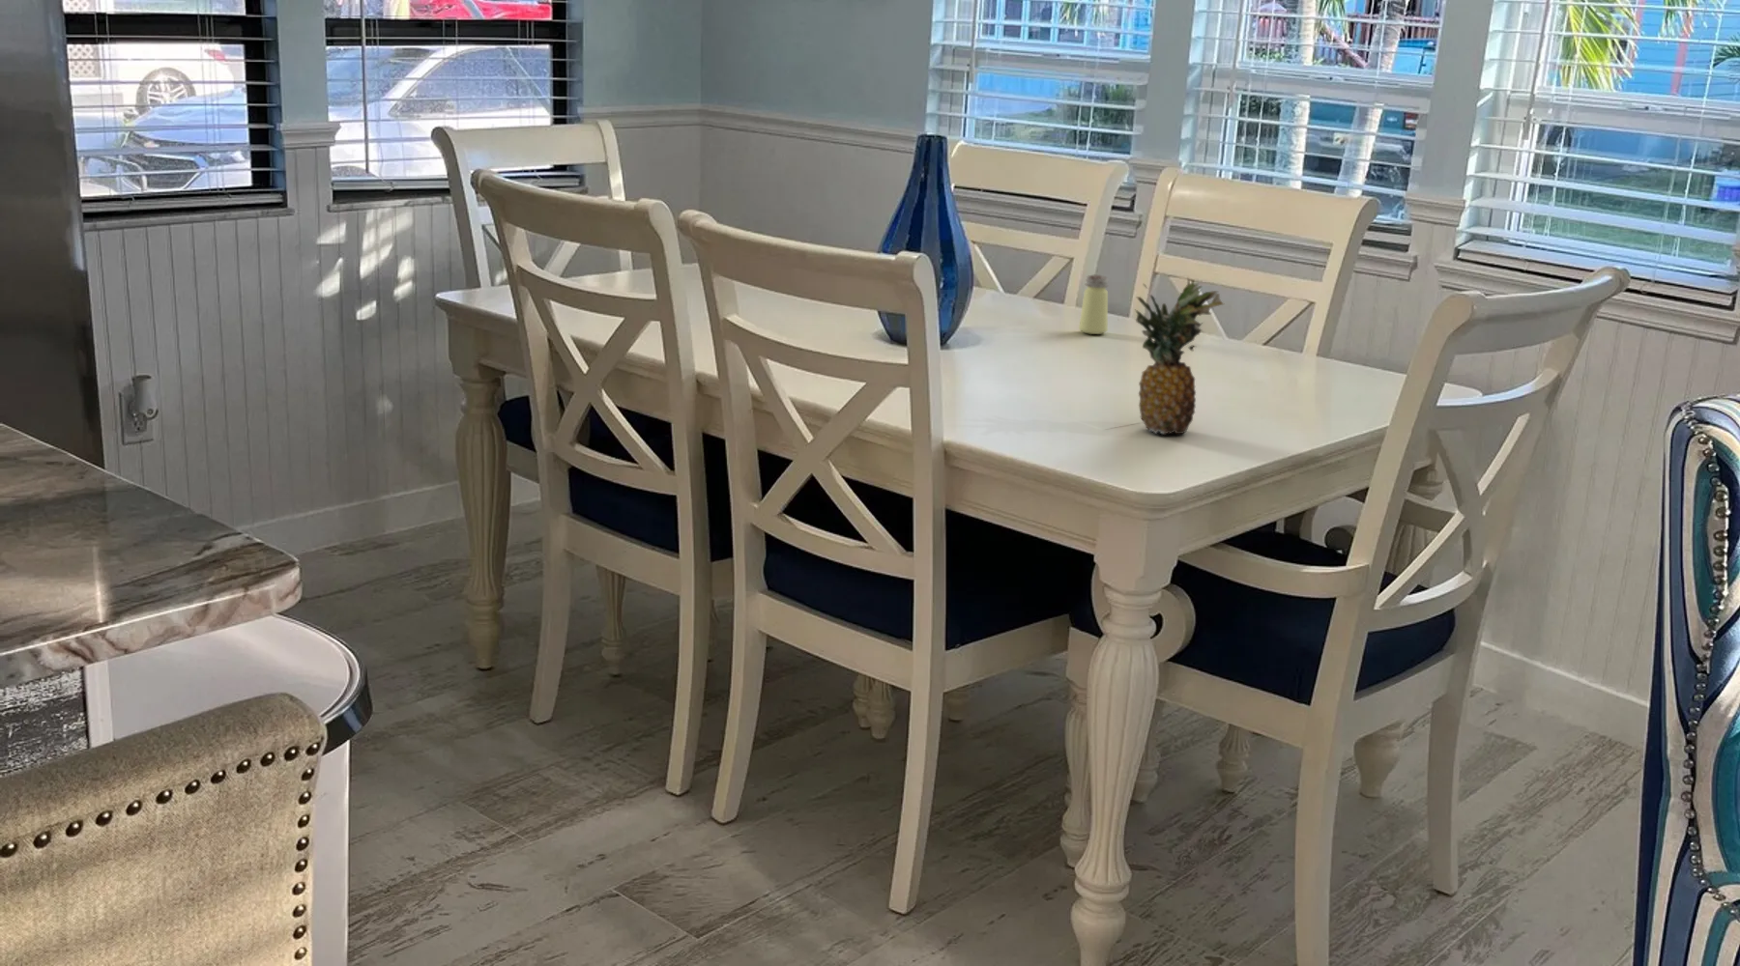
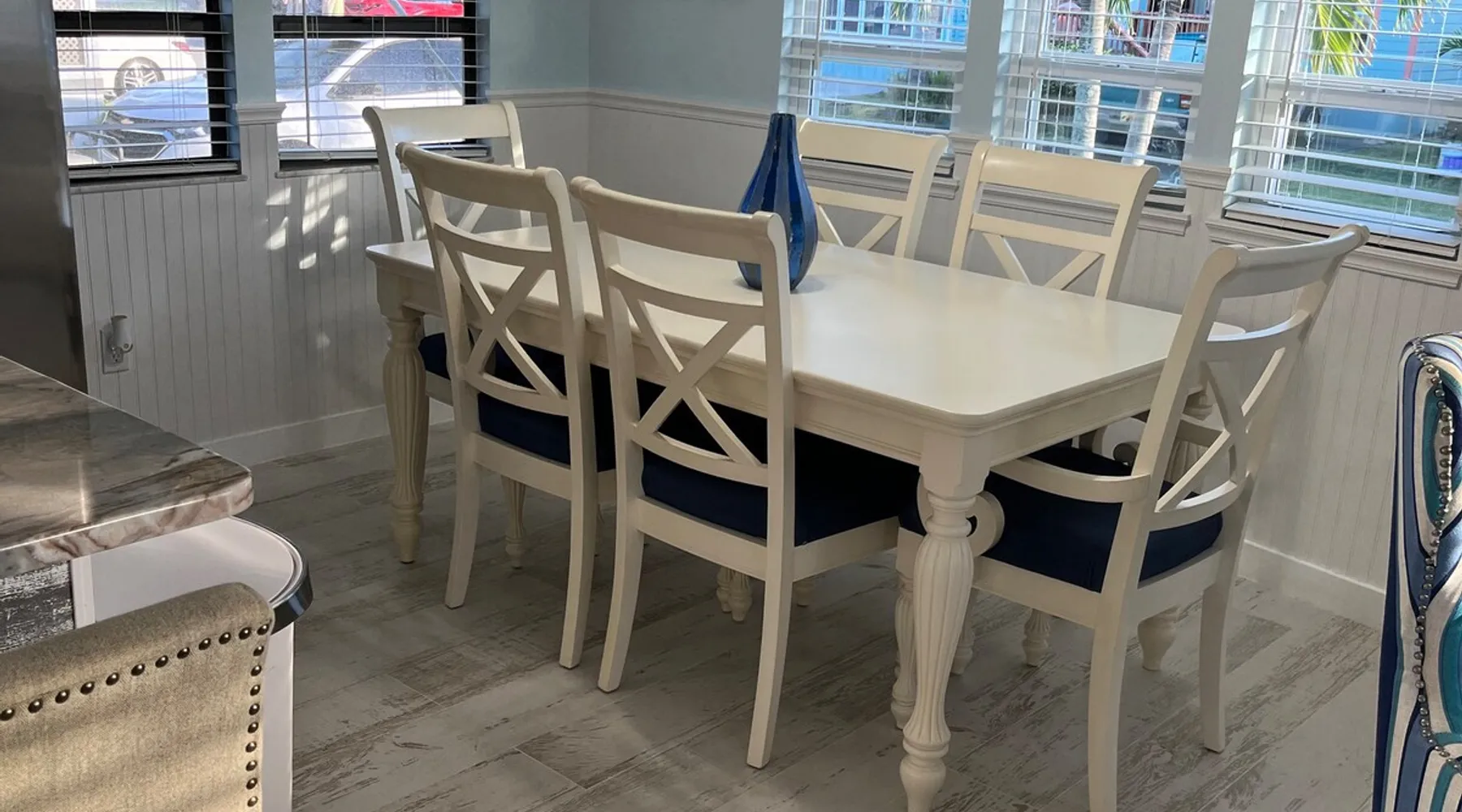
- saltshaker (1094, 303)
- fruit (1173, 357)
